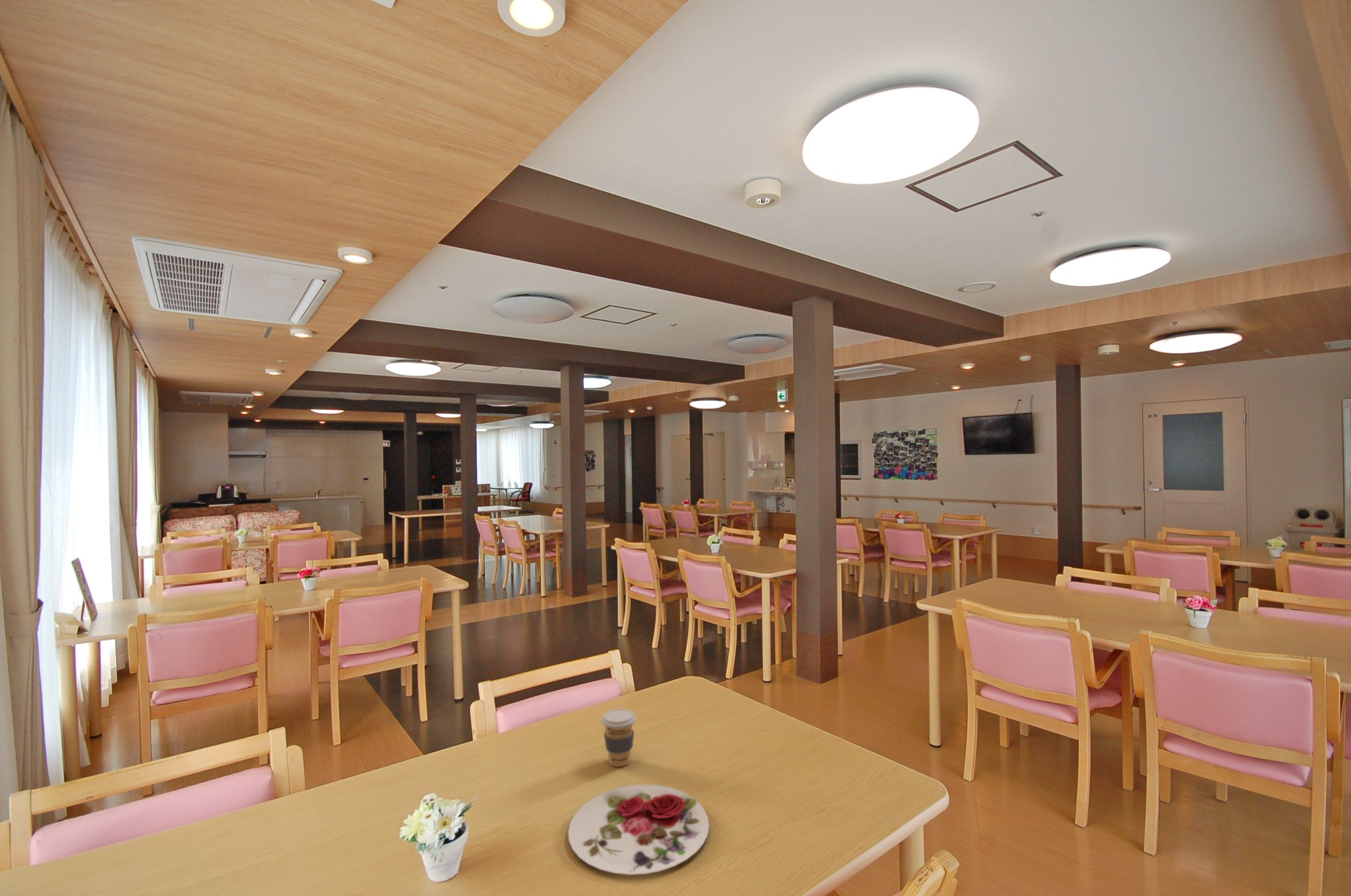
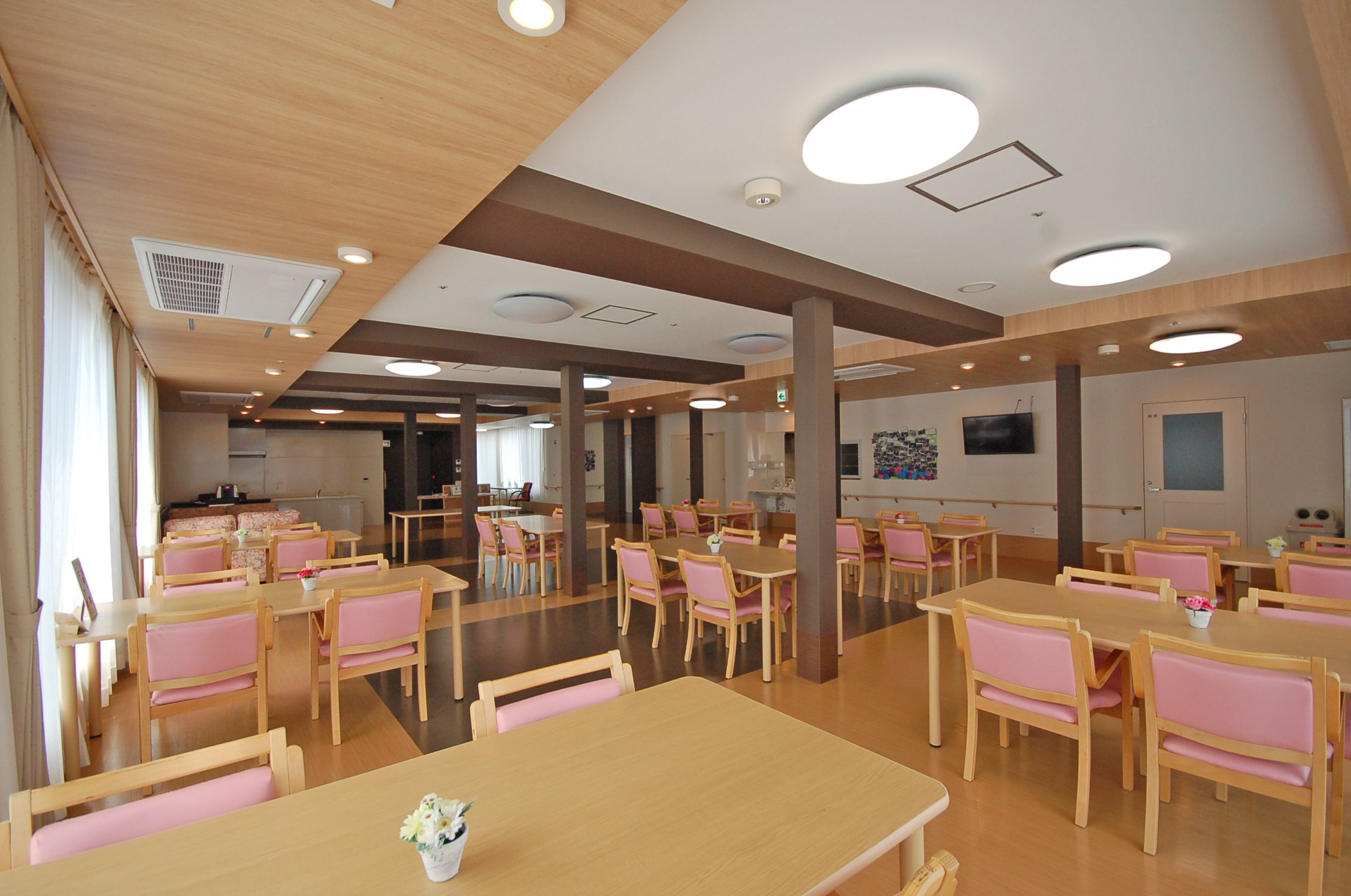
- plate (639, 823)
- coffee cup (619, 738)
